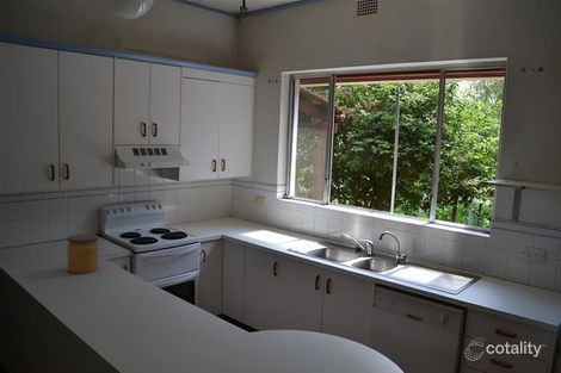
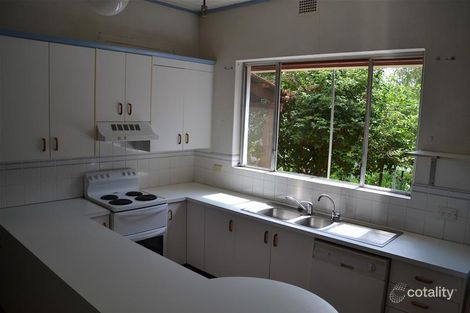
- jar (82, 253)
